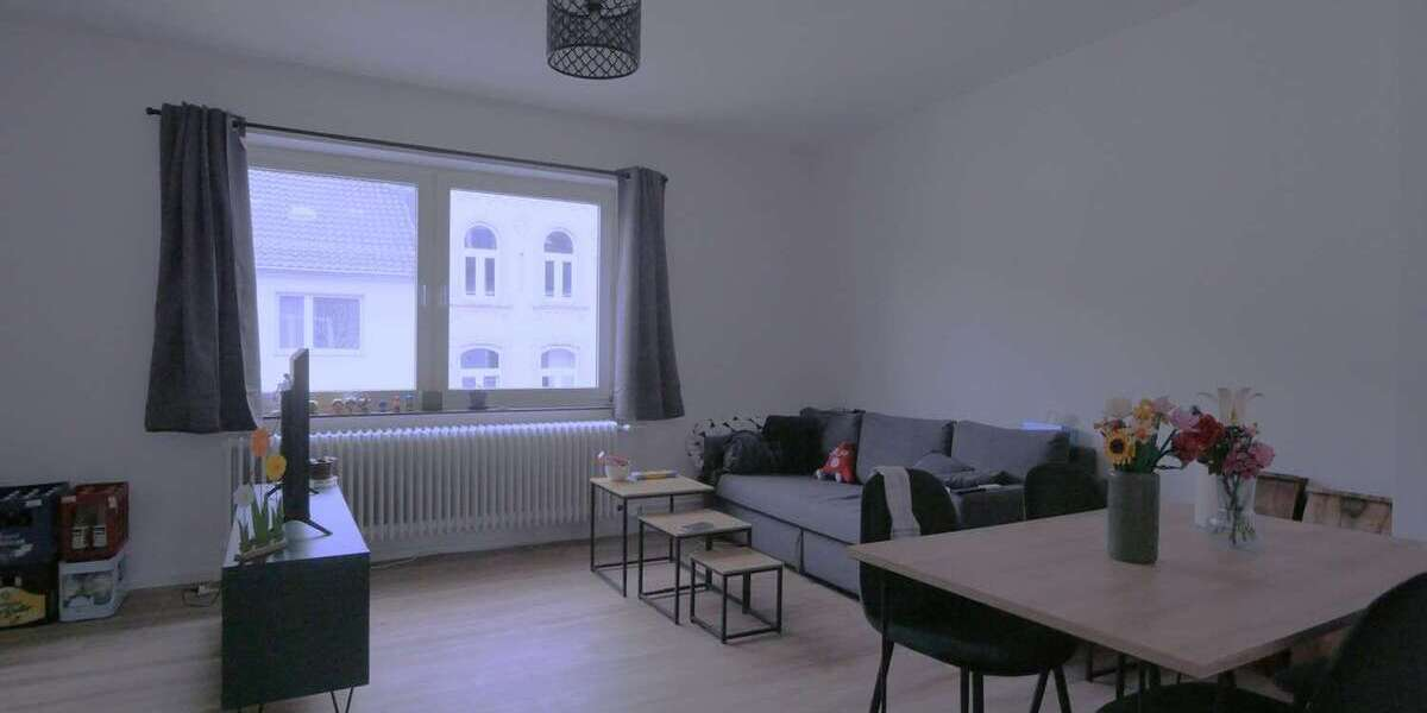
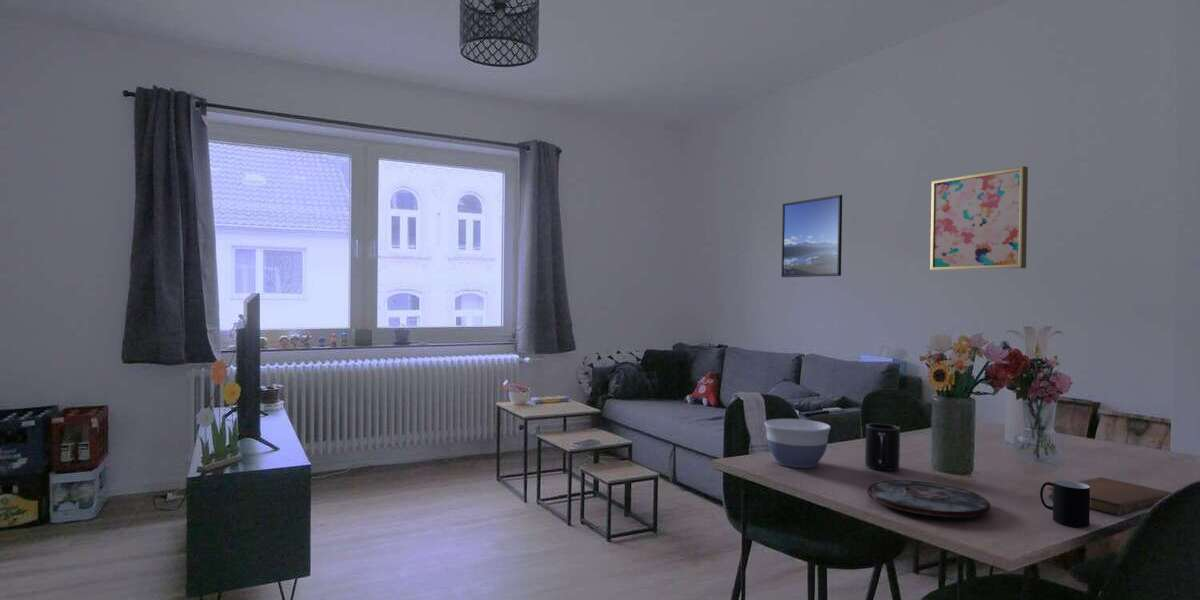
+ notebook (1110, 494)
+ plate (926, 497)
+ wall art (975, 221)
+ mug (882, 448)
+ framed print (810, 238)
+ bowl (796, 443)
+ cup (1063, 501)
